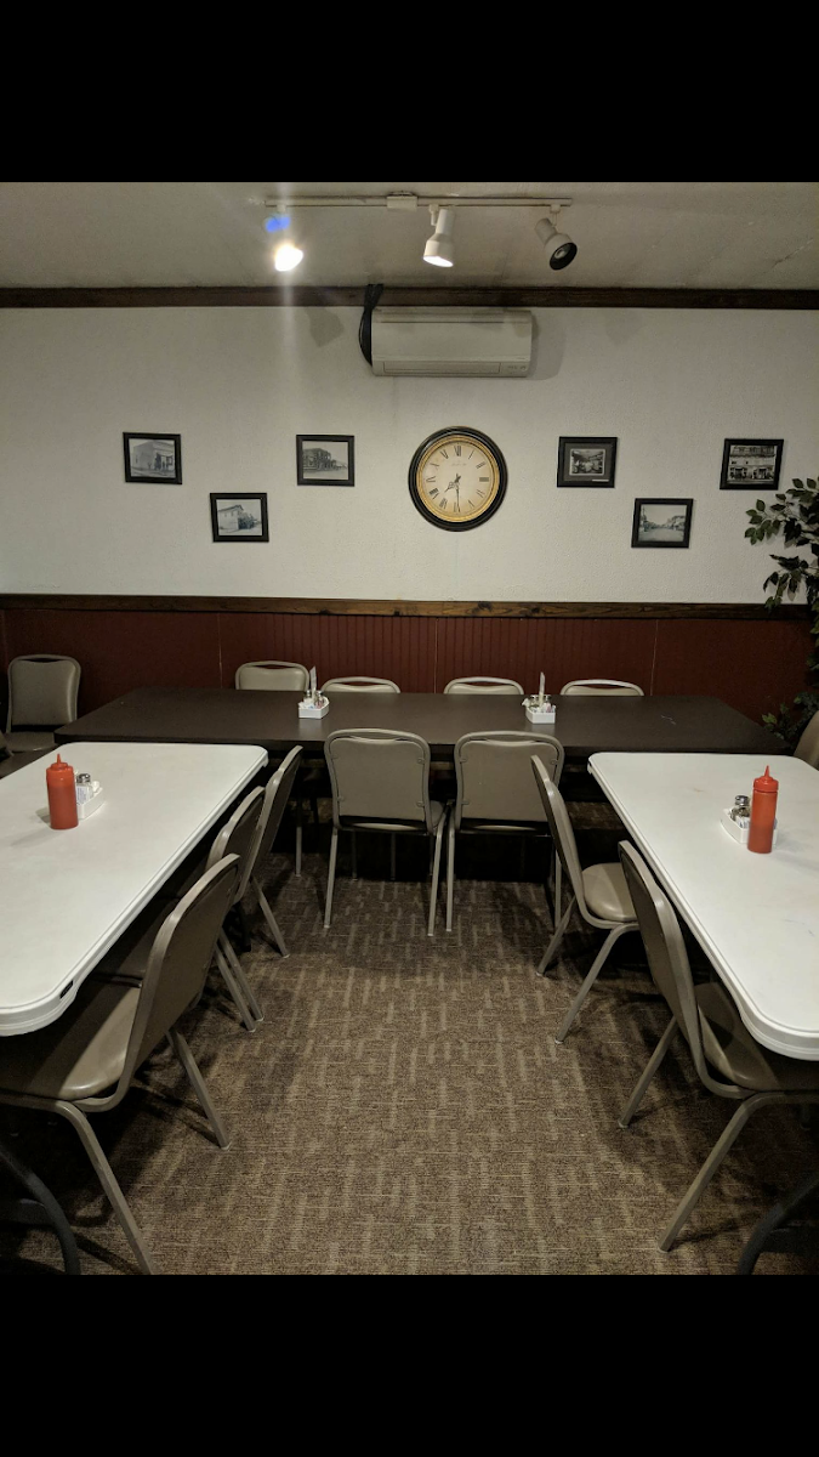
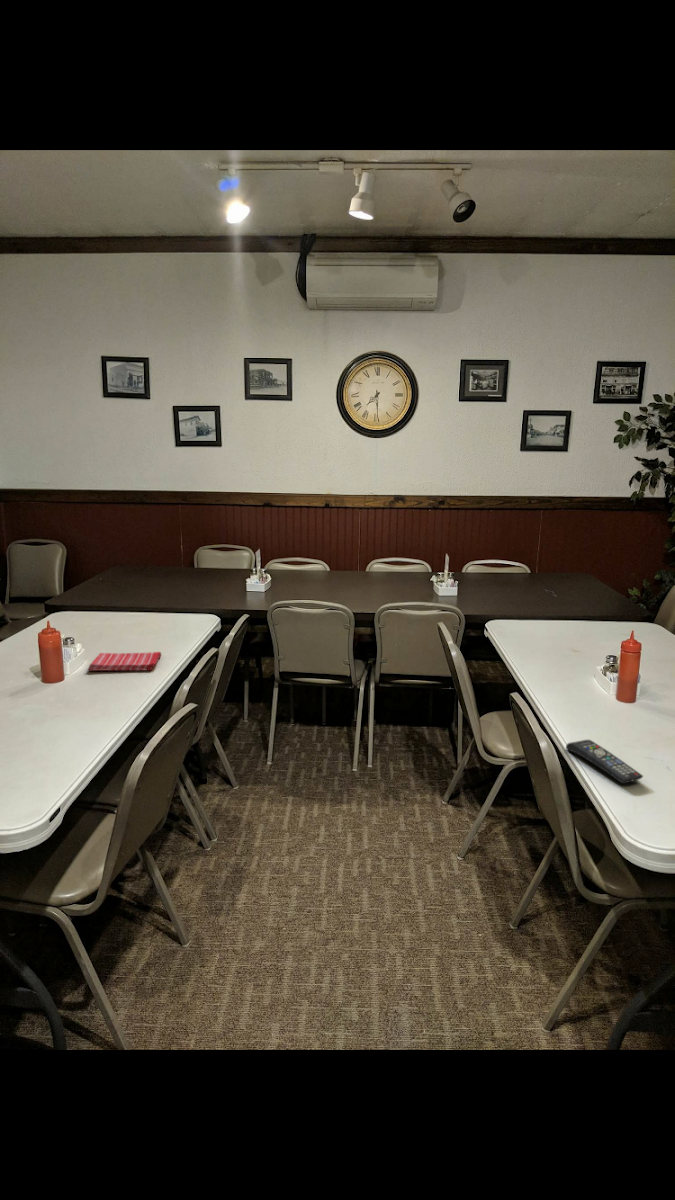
+ dish towel (126, 660)
+ remote control (602, 759)
